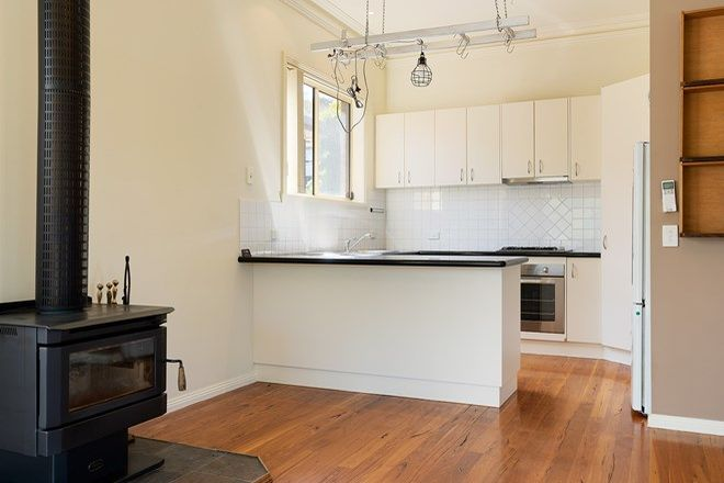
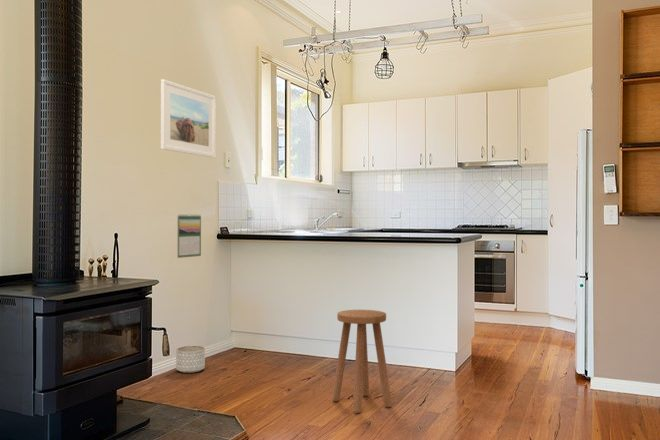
+ planter (190, 359)
+ calendar (189, 235)
+ stool (361, 358)
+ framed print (189, 120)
